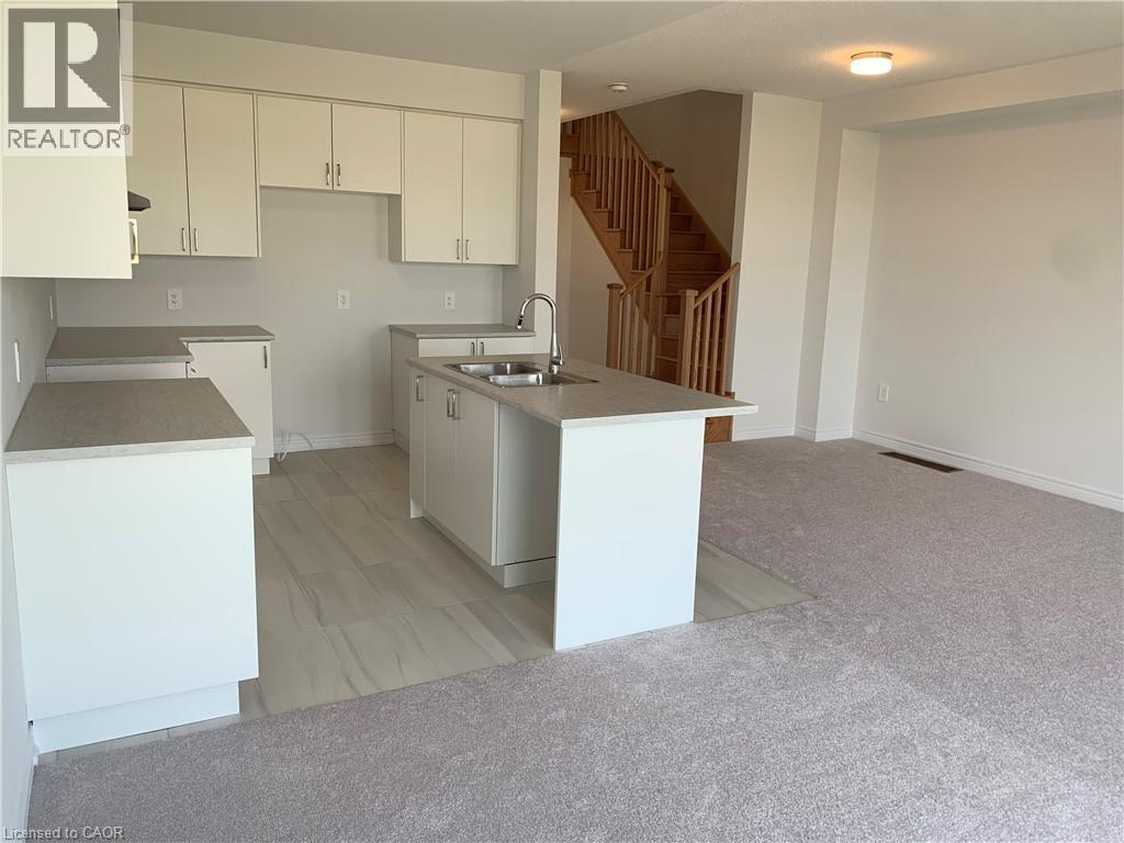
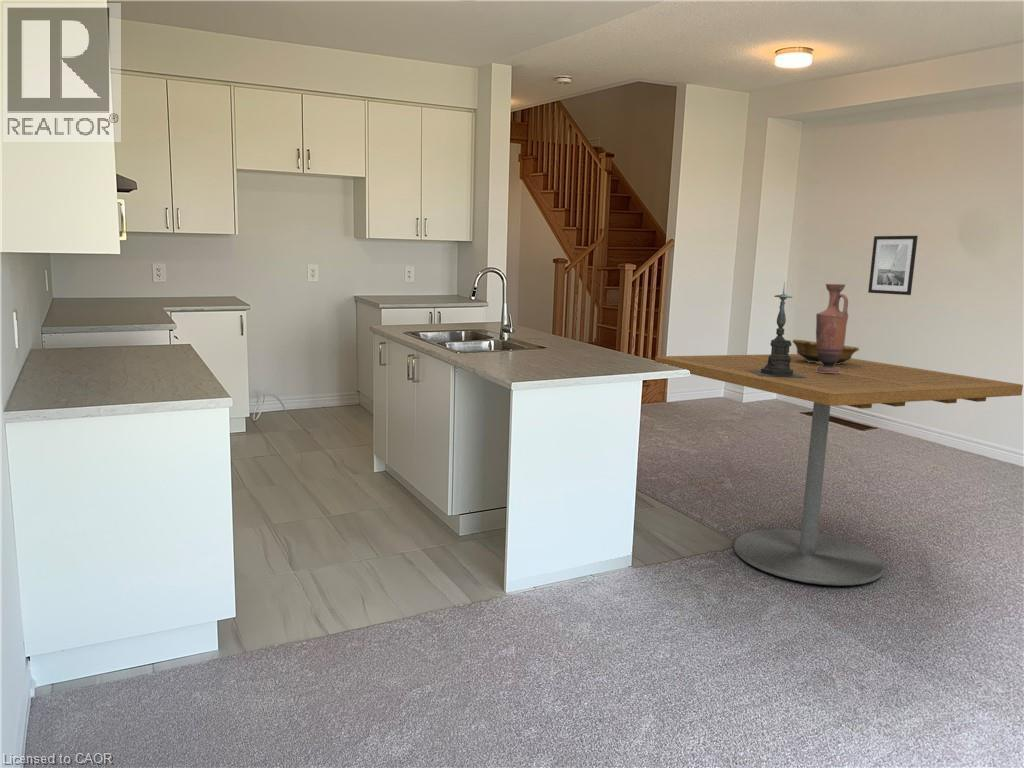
+ decorative bowl (817, 353)
+ wall art (892, 265)
+ vase (830, 328)
+ dining table (815, 465)
+ candle holder (780, 328)
